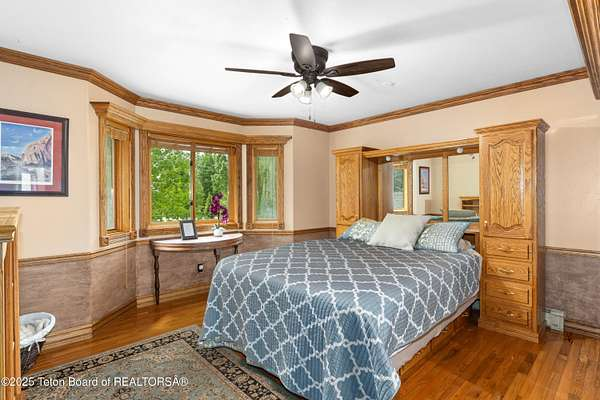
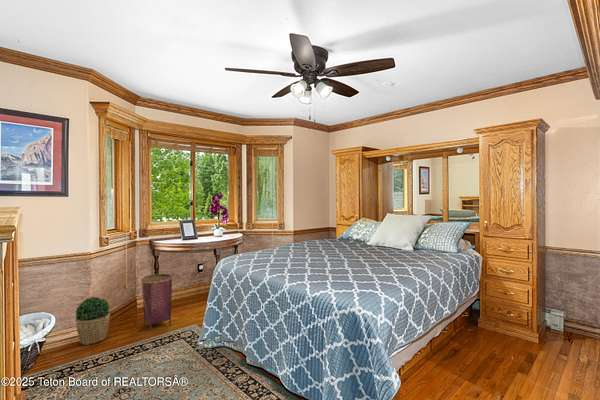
+ woven basket (157, 300)
+ potted plant (92, 318)
